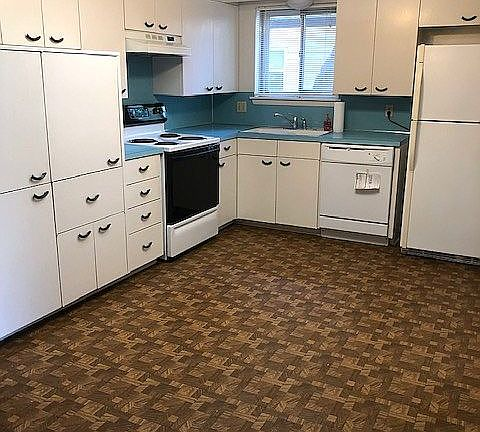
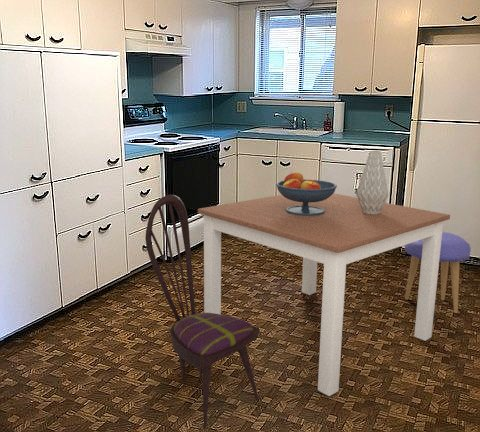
+ dining table (316, 274)
+ dining chair (194, 302)
+ stool (441, 272)
+ vase (373, 182)
+ fruit bowl (305, 192)
